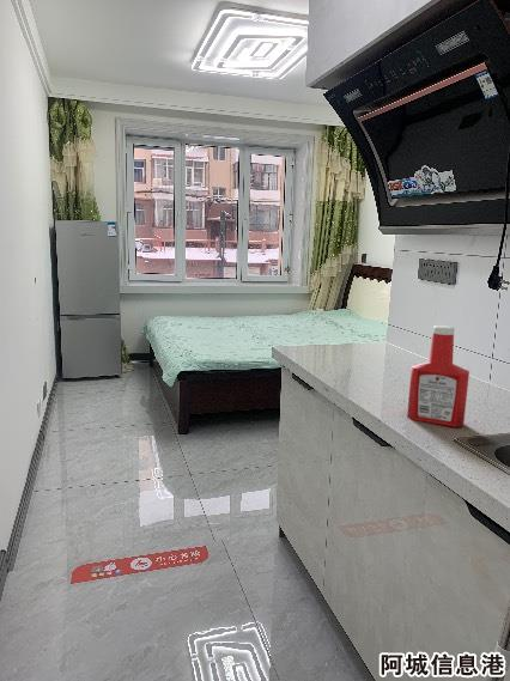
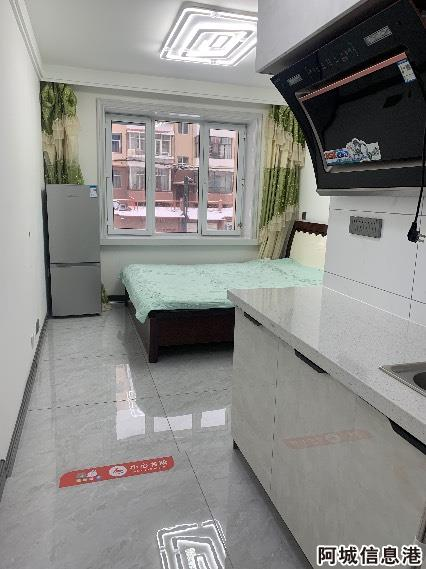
- soap bottle (439, 373)
